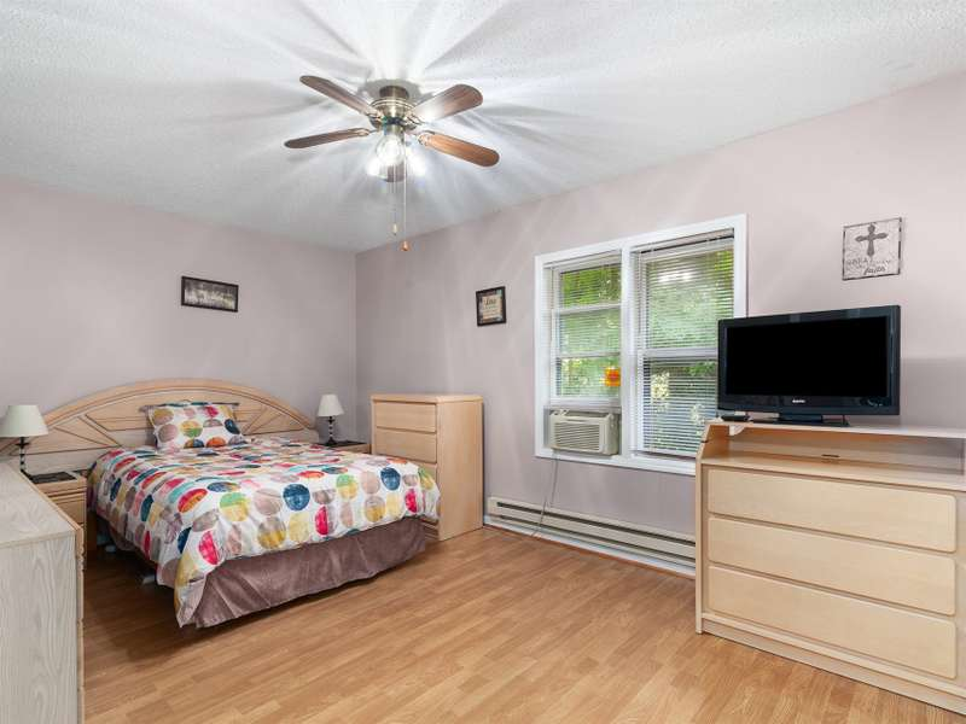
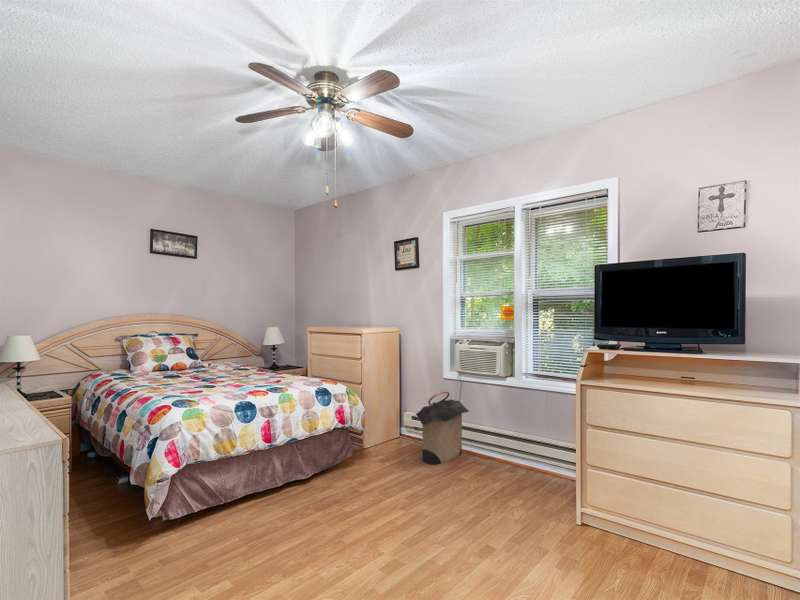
+ laundry hamper (442, 422)
